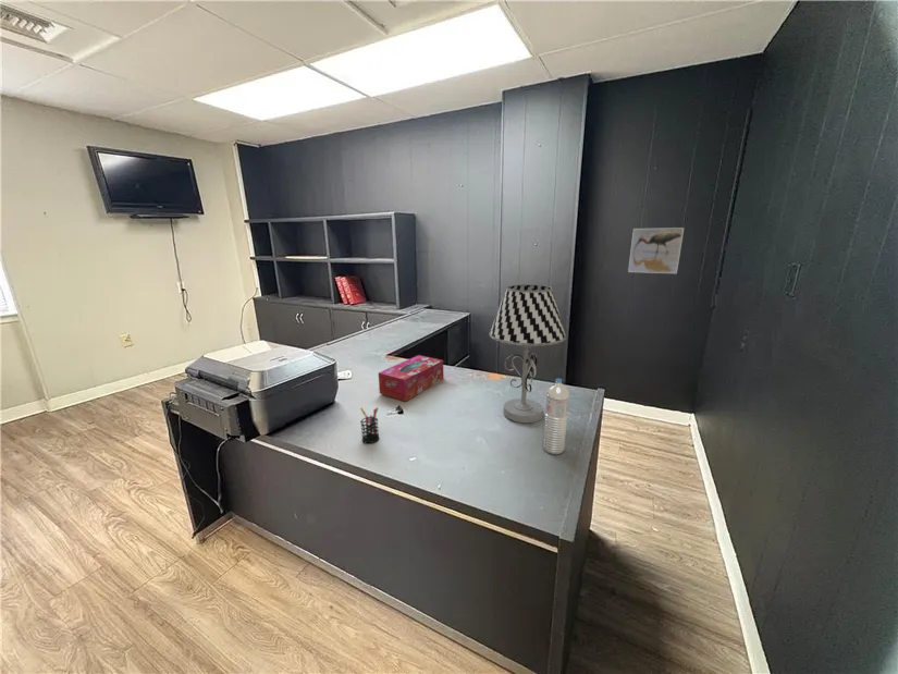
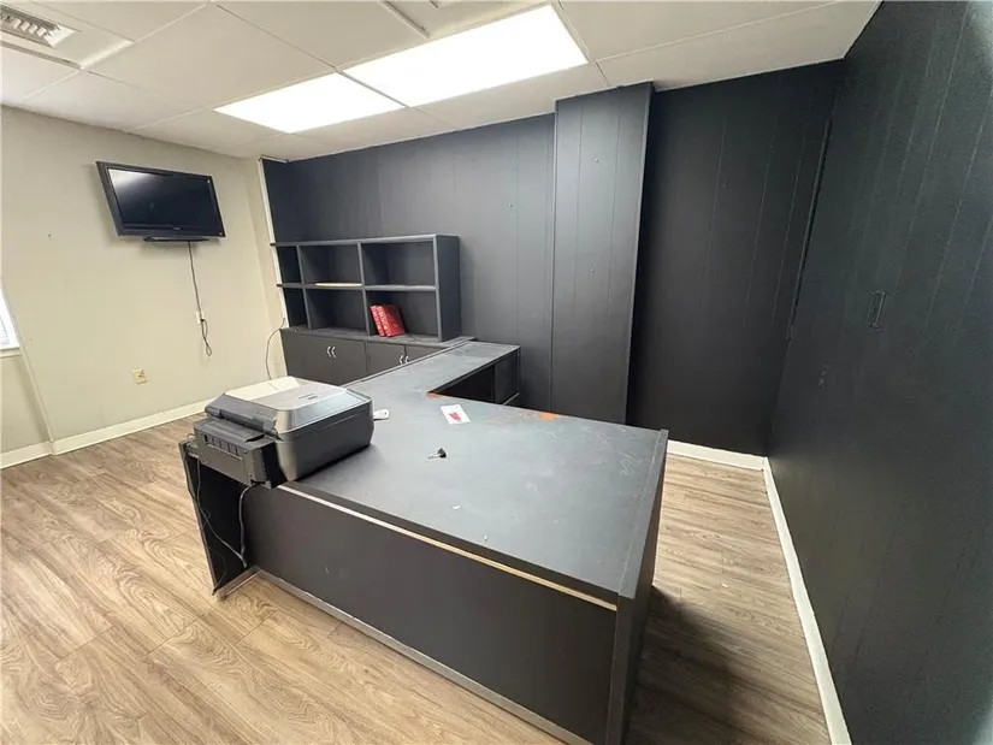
- pen holder (371, 422)
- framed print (654, 250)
- water bottle (555, 415)
- tissue box (413, 376)
- table lamp (526, 353)
